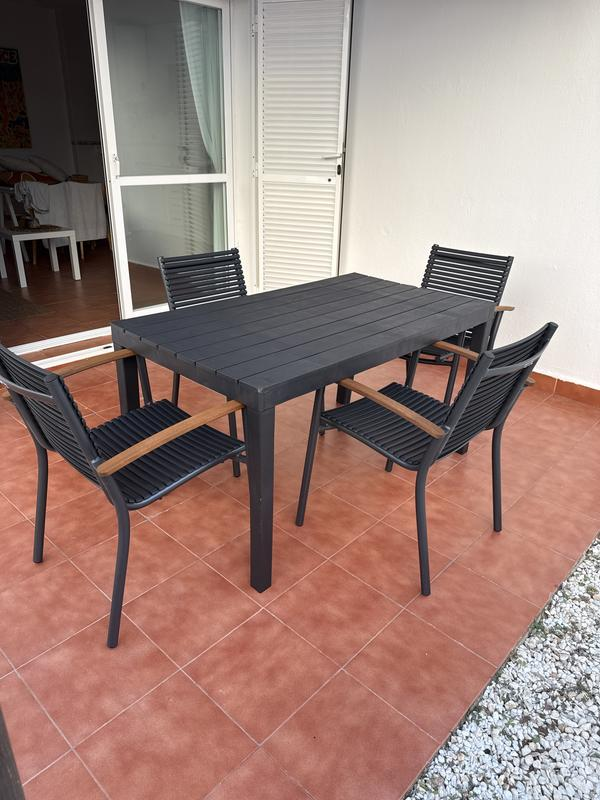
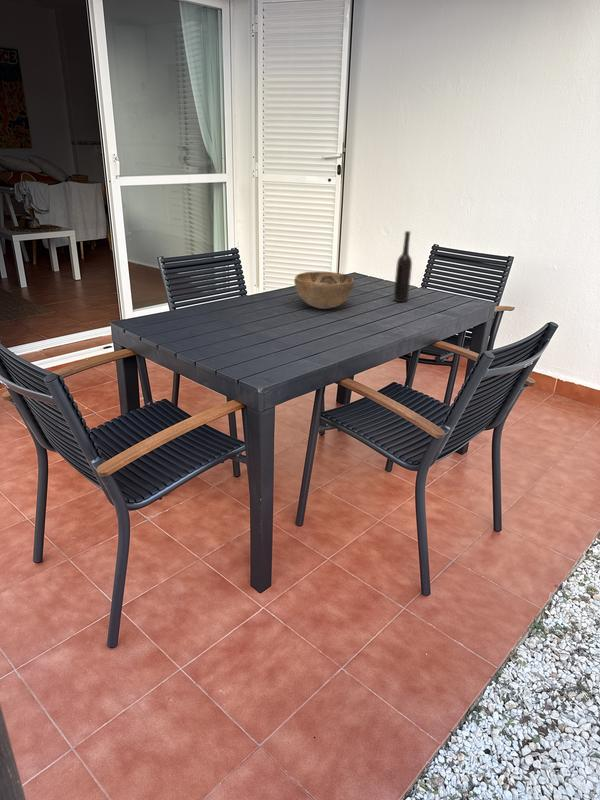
+ decorative bowl (323, 291)
+ bottle (404, 266)
